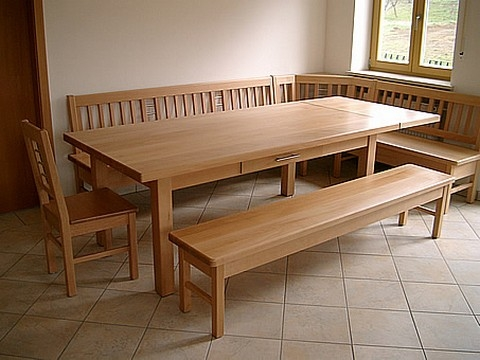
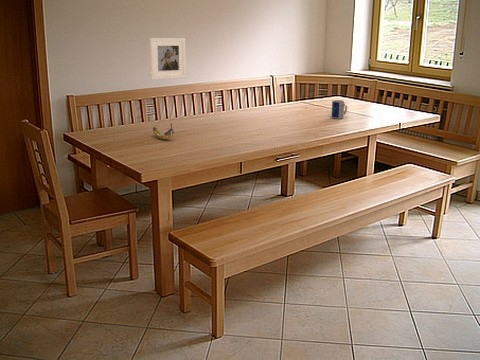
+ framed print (168, 58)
+ banana (161, 131)
+ mug (339, 109)
